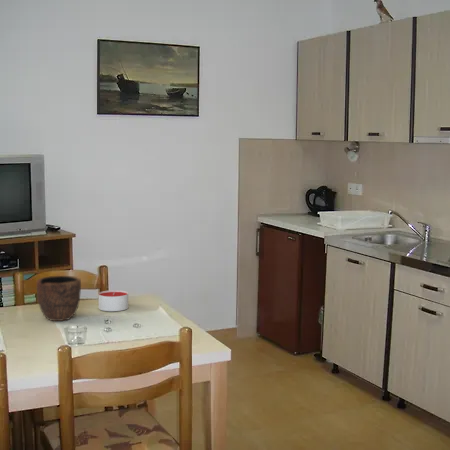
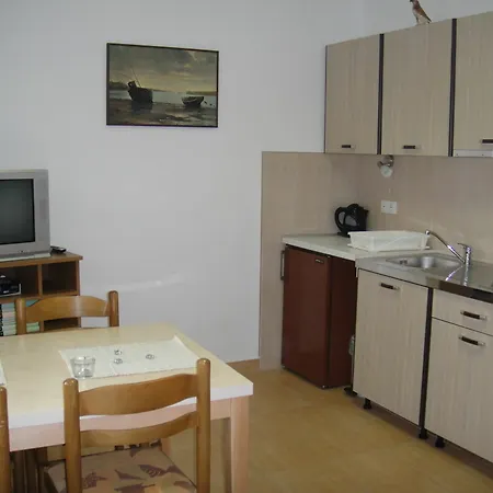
- candle (113, 300)
- bowl (59, 298)
